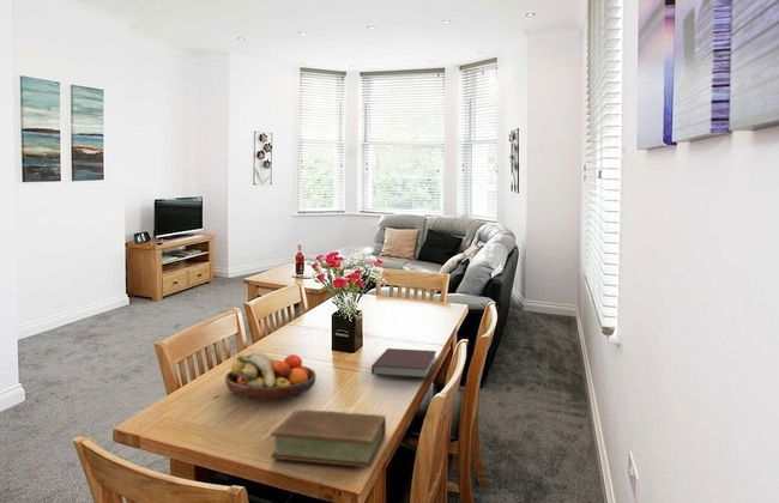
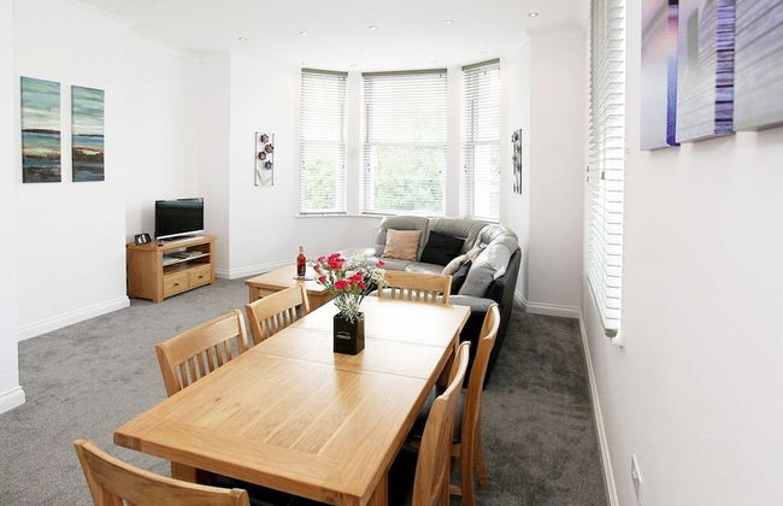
- book (331, 435)
- fruit bowl (271, 371)
- notebook (405, 362)
